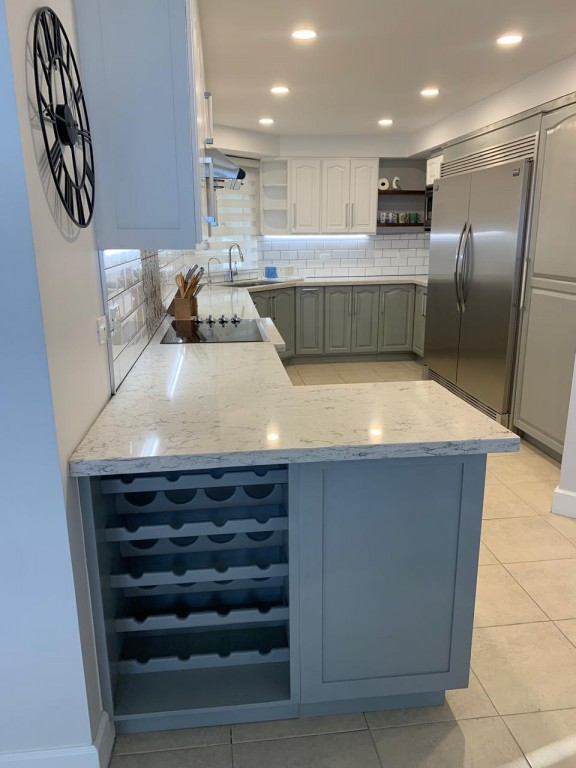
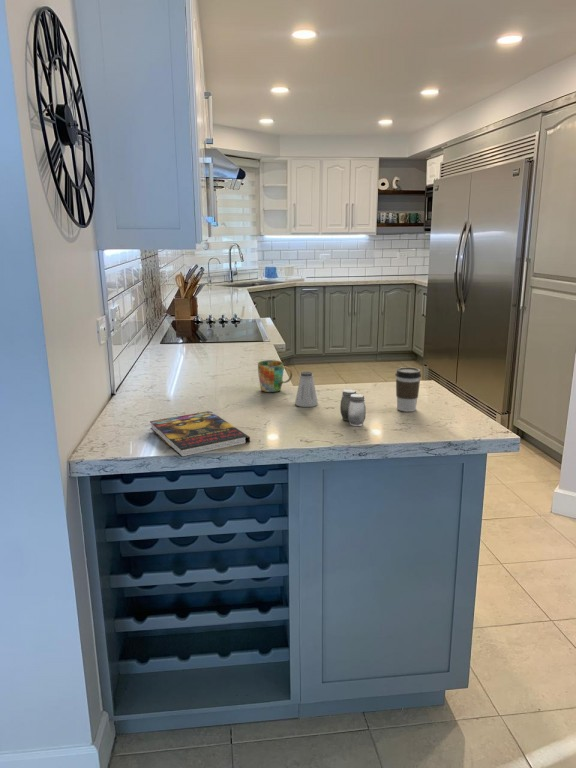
+ coffee cup (407, 389)
+ book (198, 431)
+ saltshaker (306, 388)
+ mug (275, 376)
+ salt and pepper shaker (352, 406)
